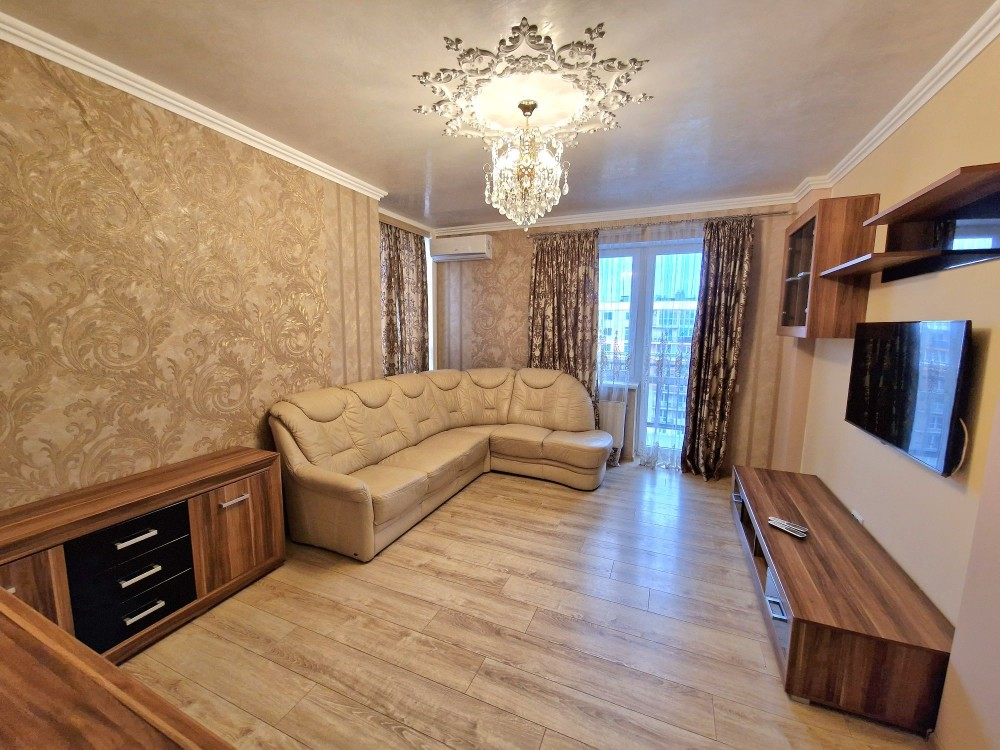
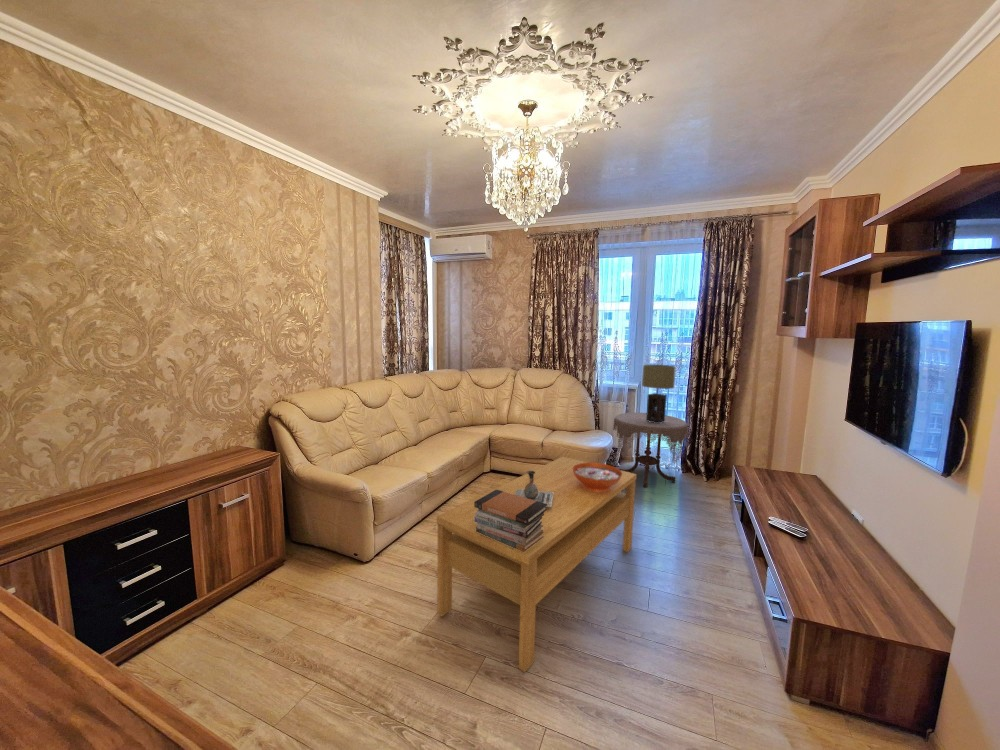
+ book stack (509, 517)
+ decorative bowl (596, 478)
+ table lamp (657, 393)
+ decorative vase (533, 485)
+ coffee table (548, 535)
+ side table (648, 449)
